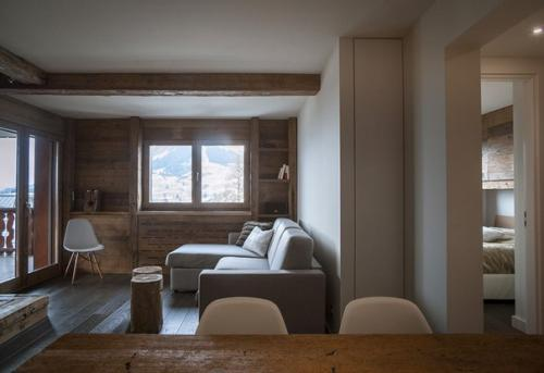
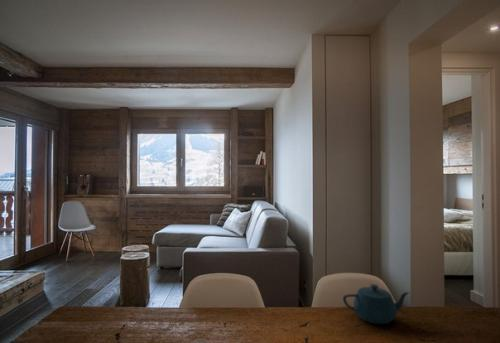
+ teapot (376, 301)
